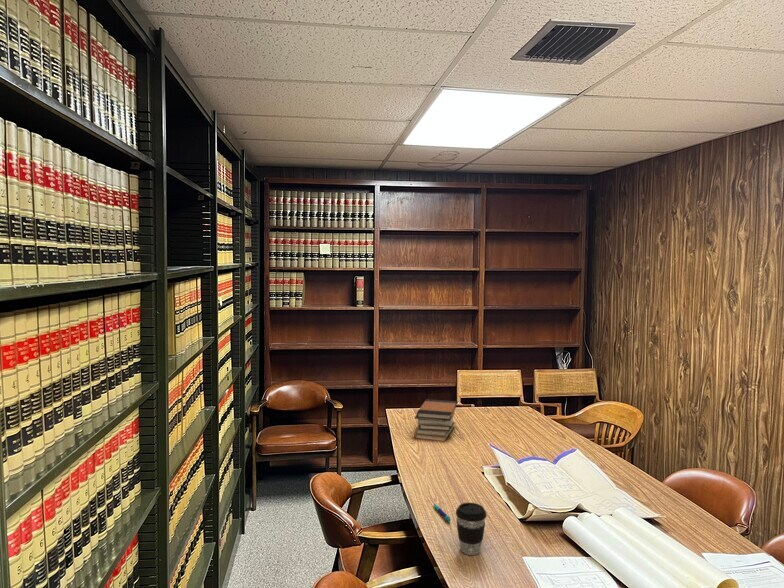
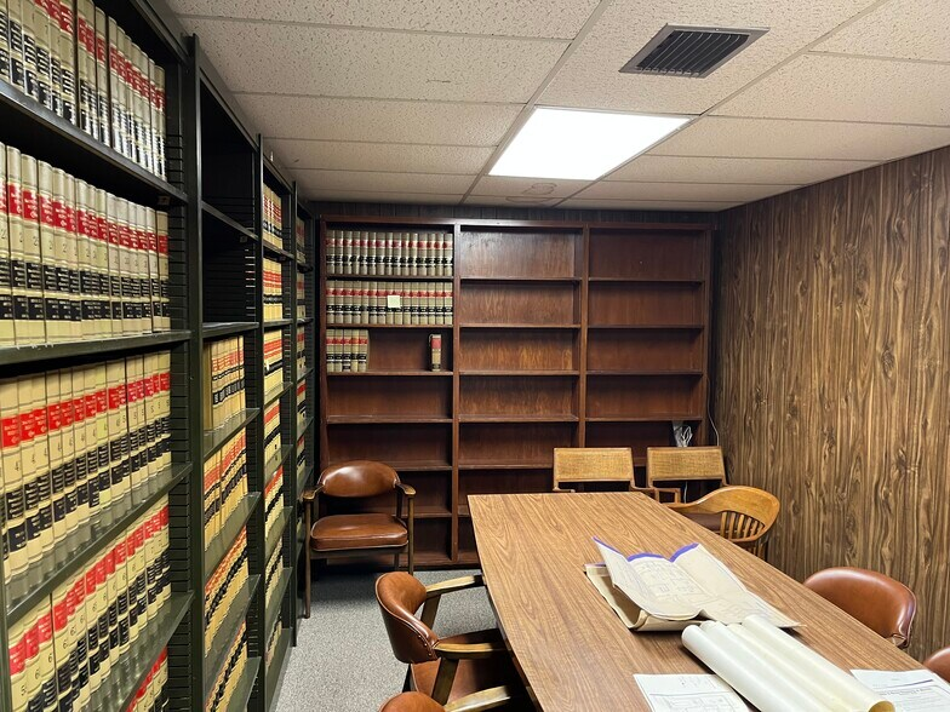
- coffee cup (470, 529)
- pen (441, 511)
- book stack (436, 419)
